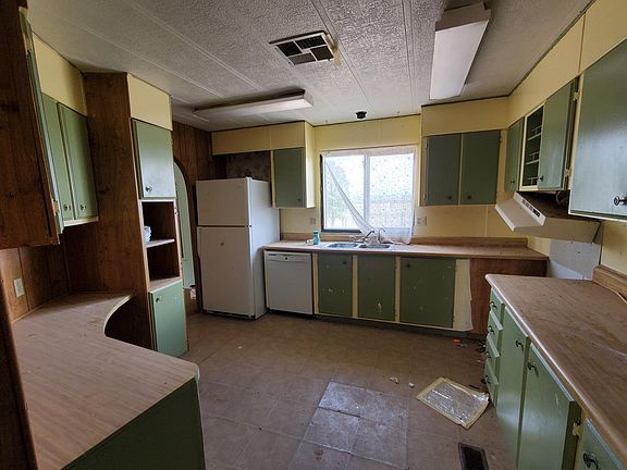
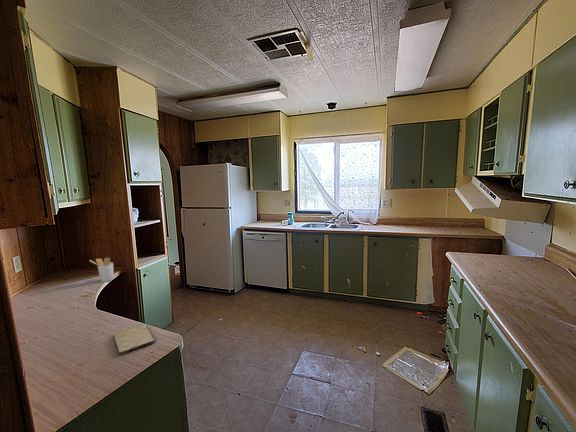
+ cutting board (133, 337)
+ utensil holder (101, 269)
